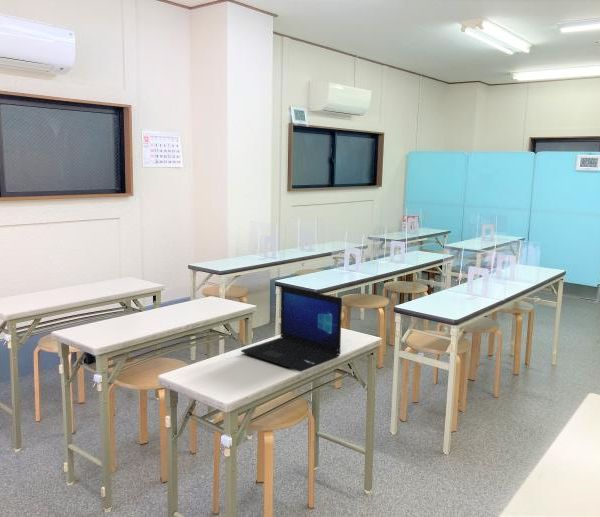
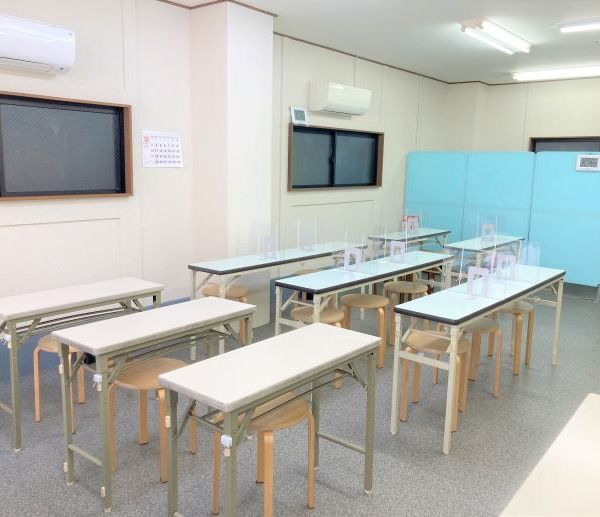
- laptop (291, 325)
